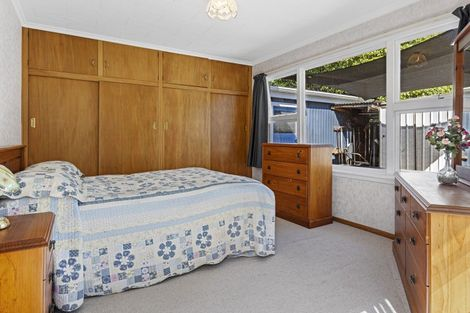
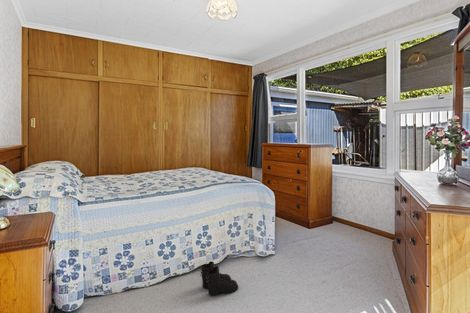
+ boots (219, 275)
